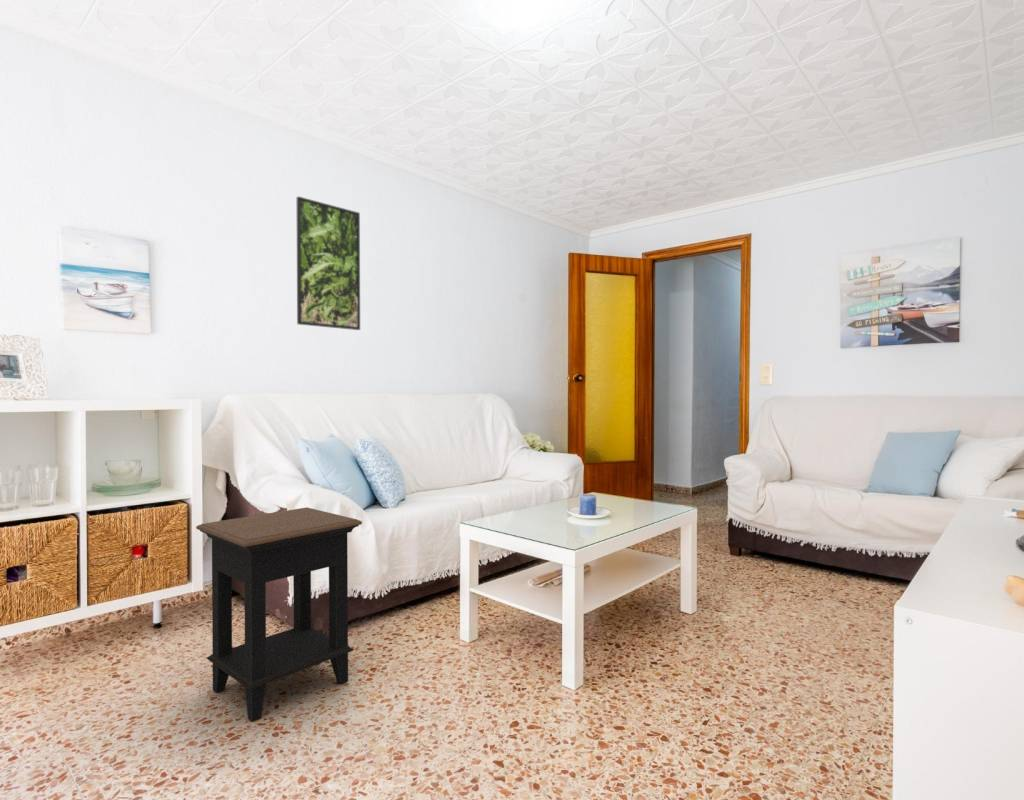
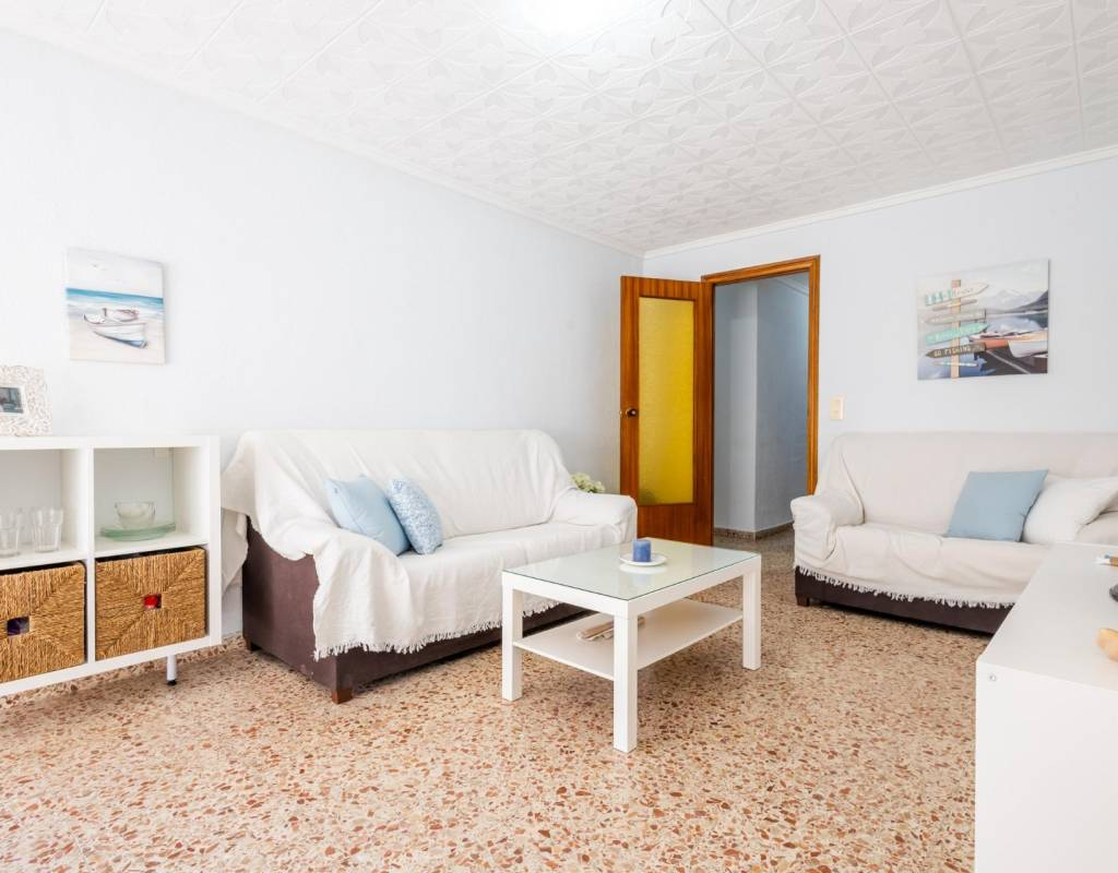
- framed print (329, 266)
- side table (294, 603)
